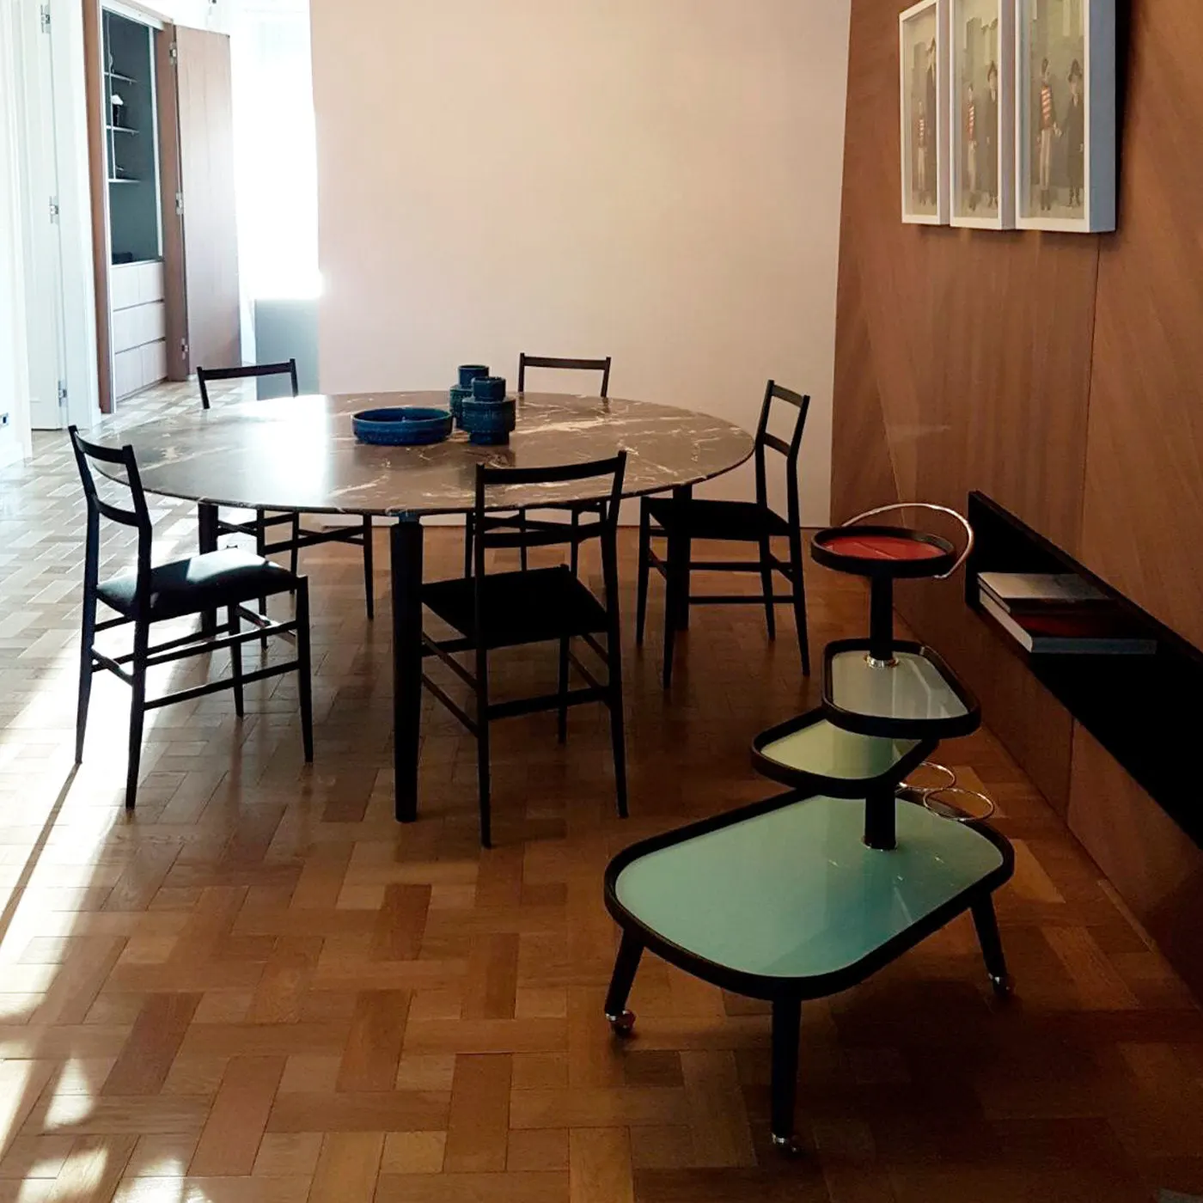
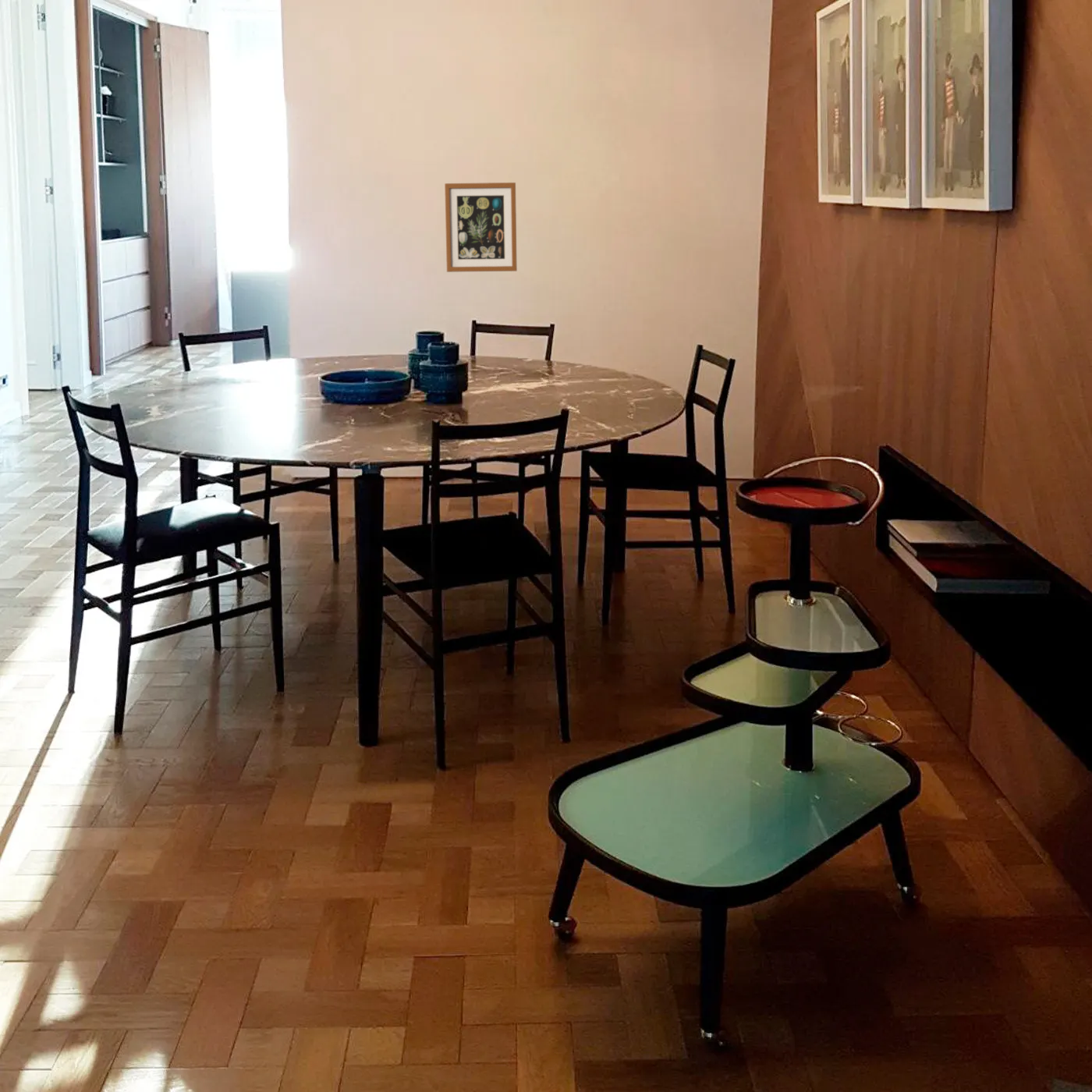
+ wall art (480, 227)
